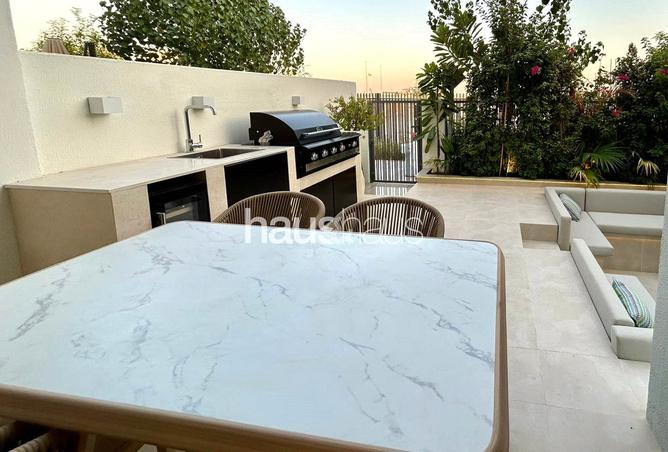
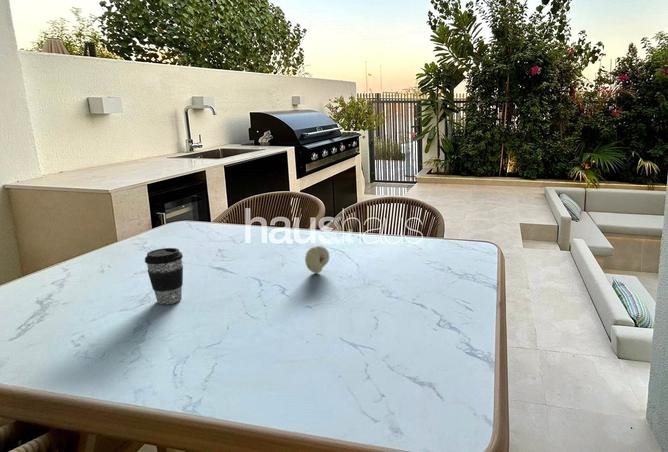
+ coffee cup (166, 276)
+ fruit (316, 259)
